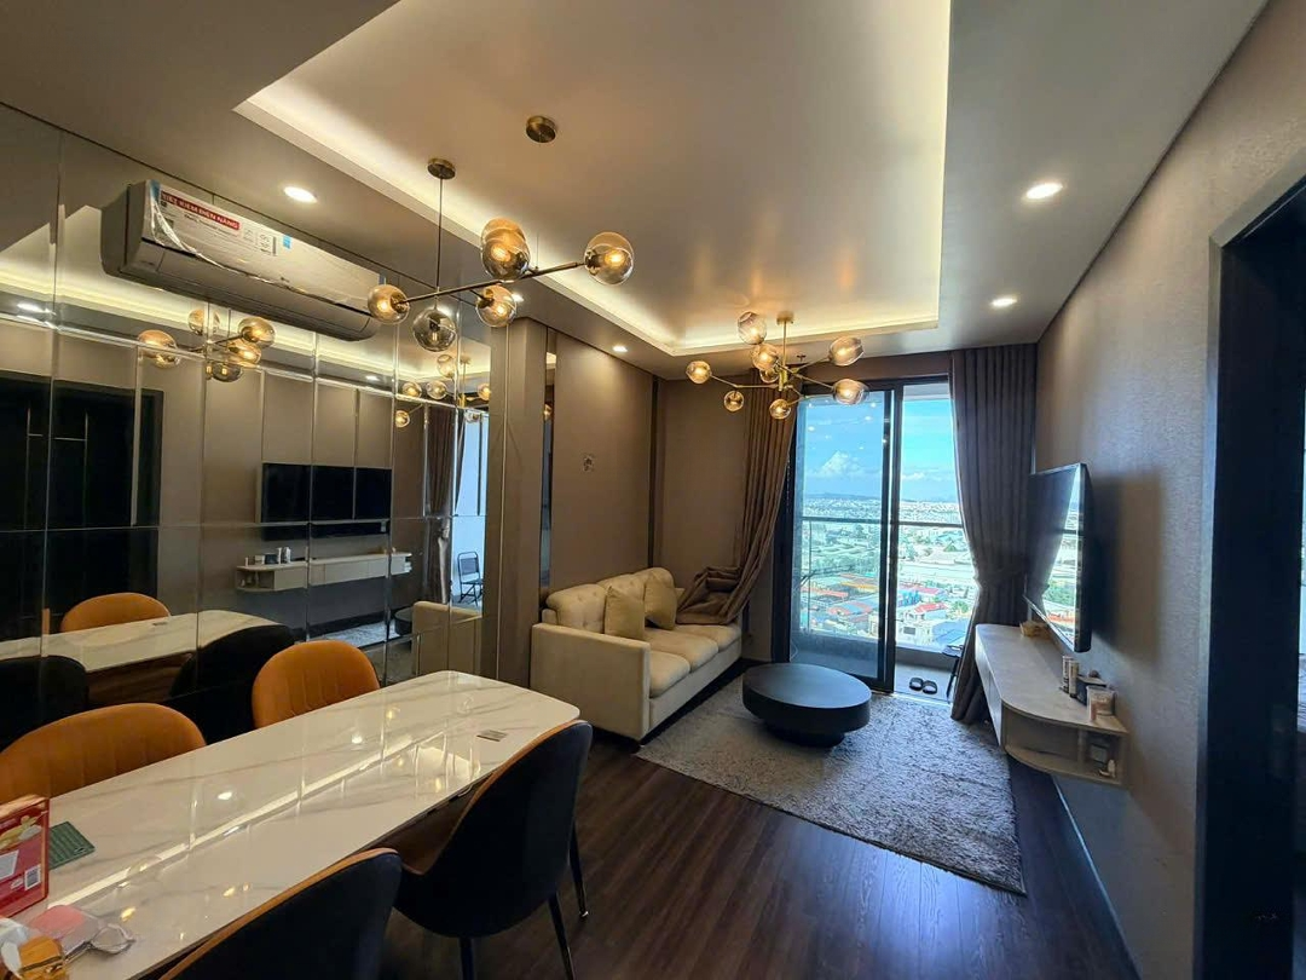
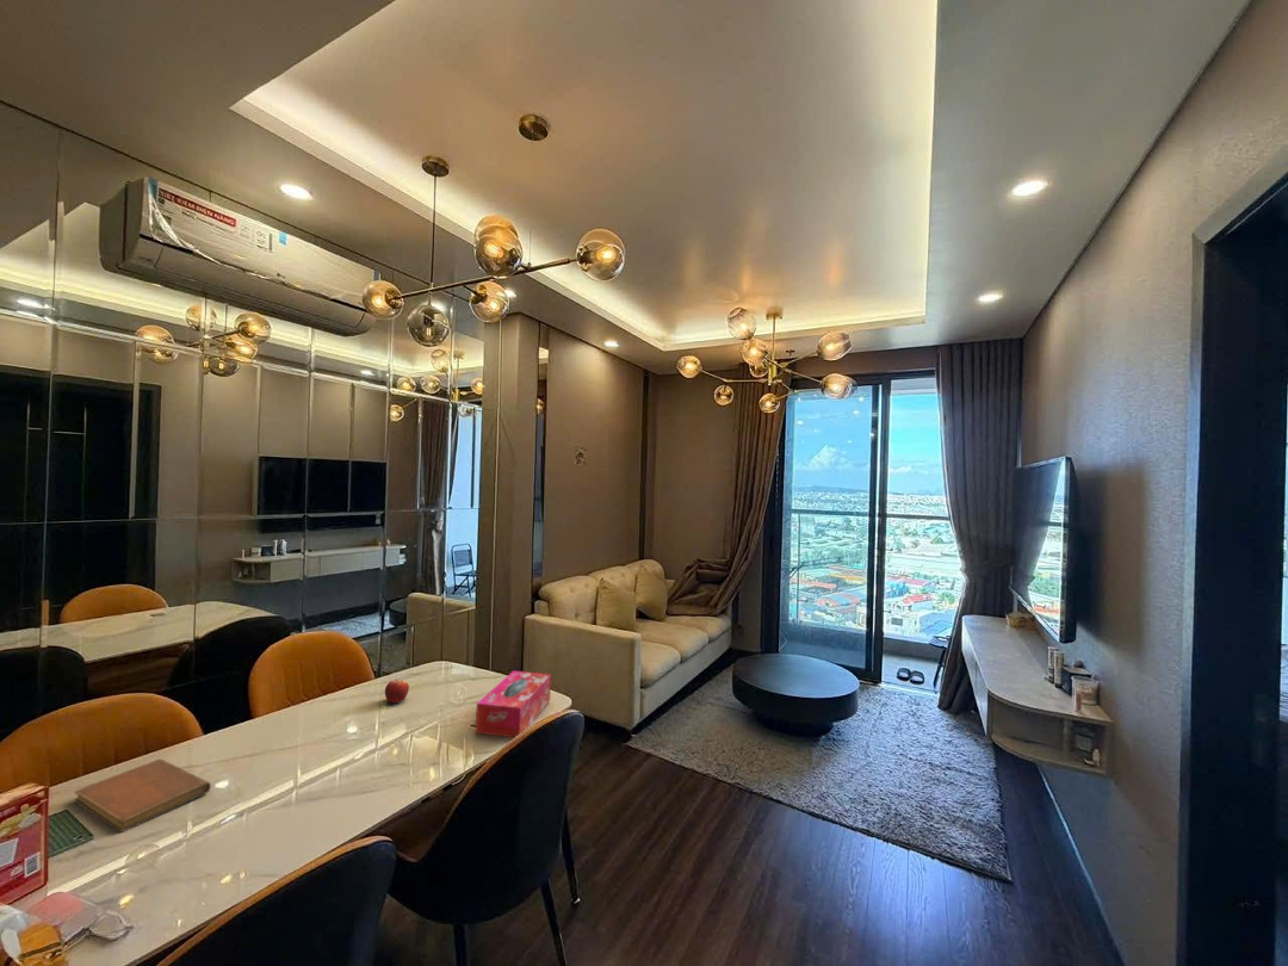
+ tissue box (515, 701)
+ notebook (143, 791)
+ fruit (396, 689)
